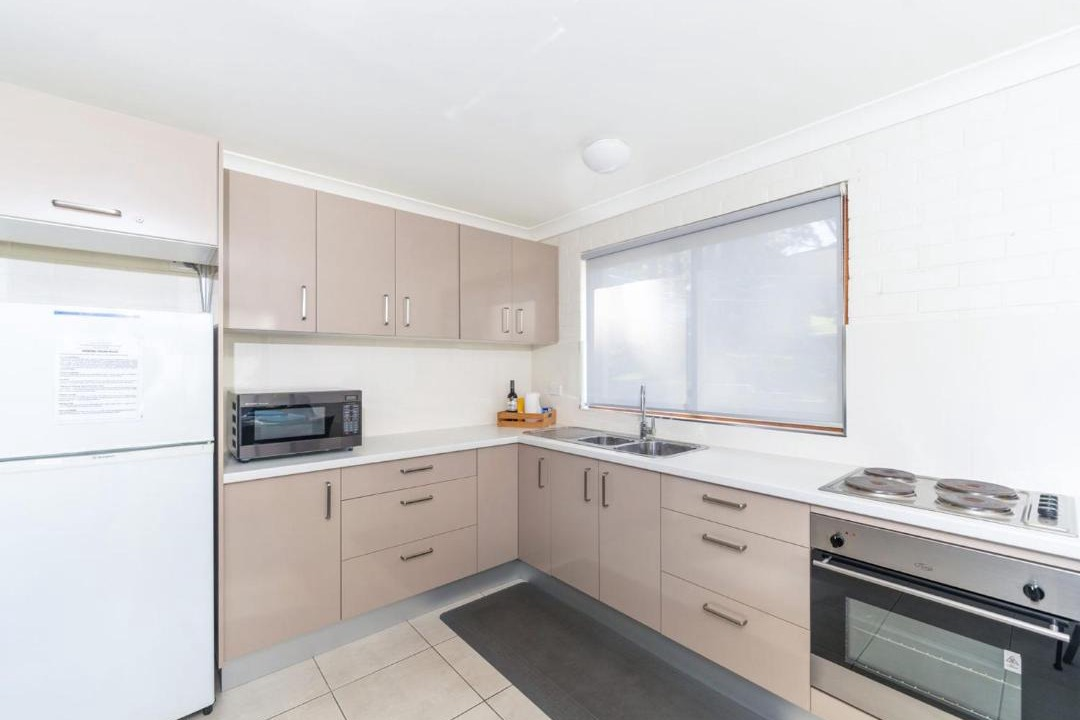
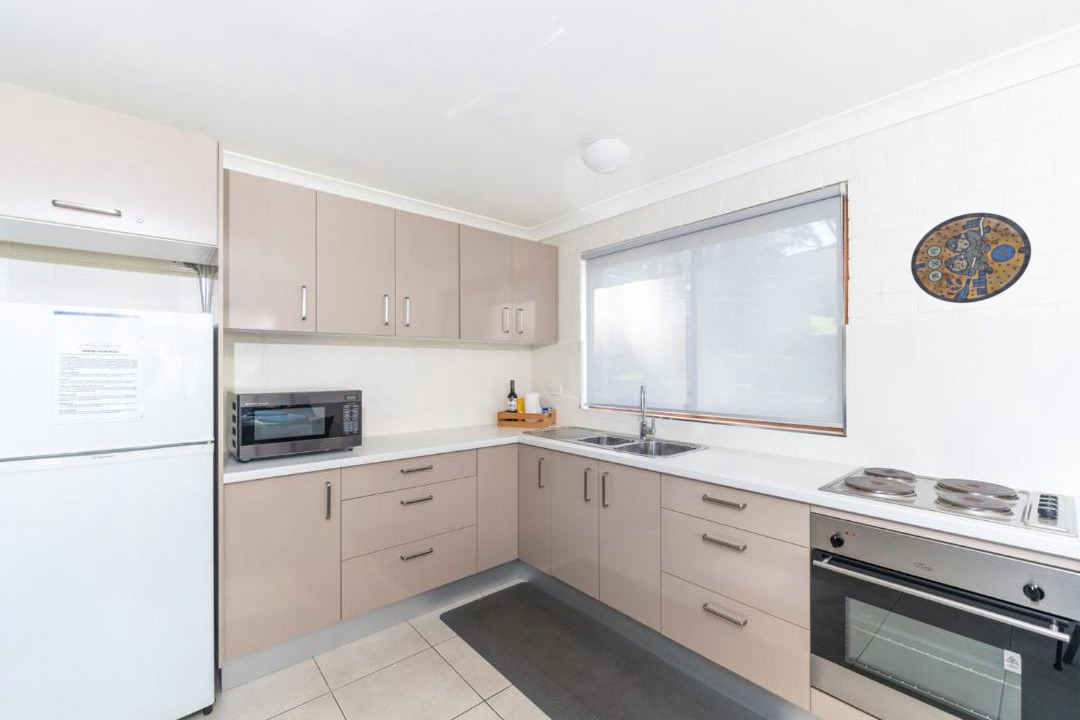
+ manhole cover (966, 258)
